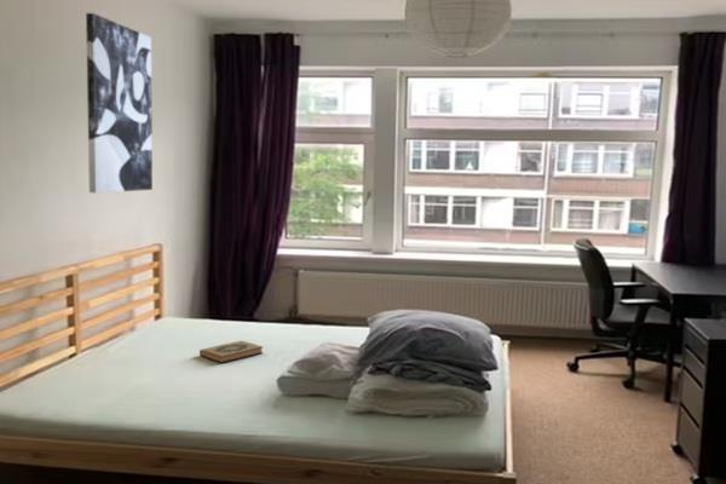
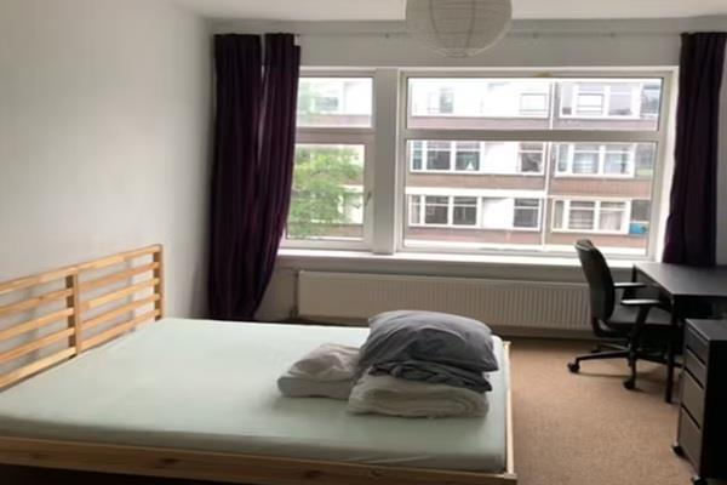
- wall art (121, 109)
- hardback book (231, 351)
